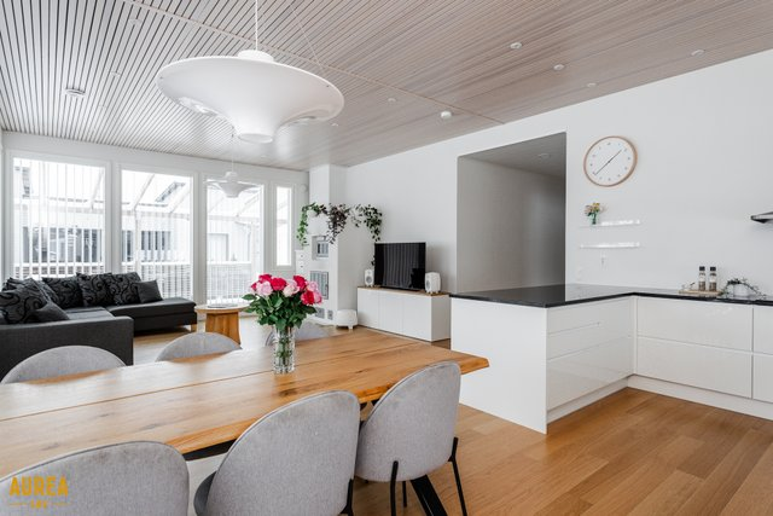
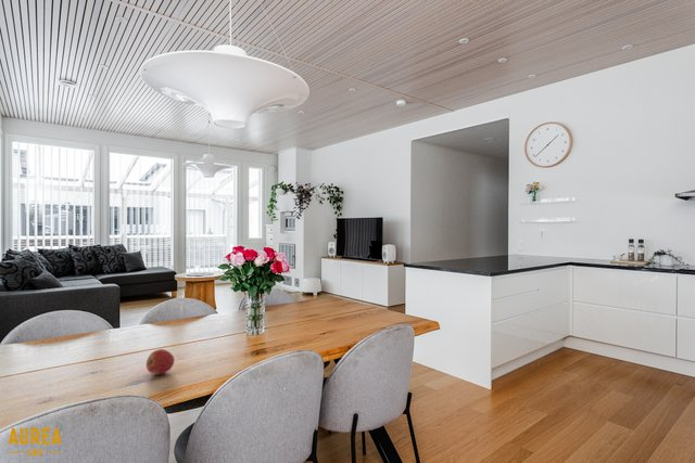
+ apple (160, 361)
